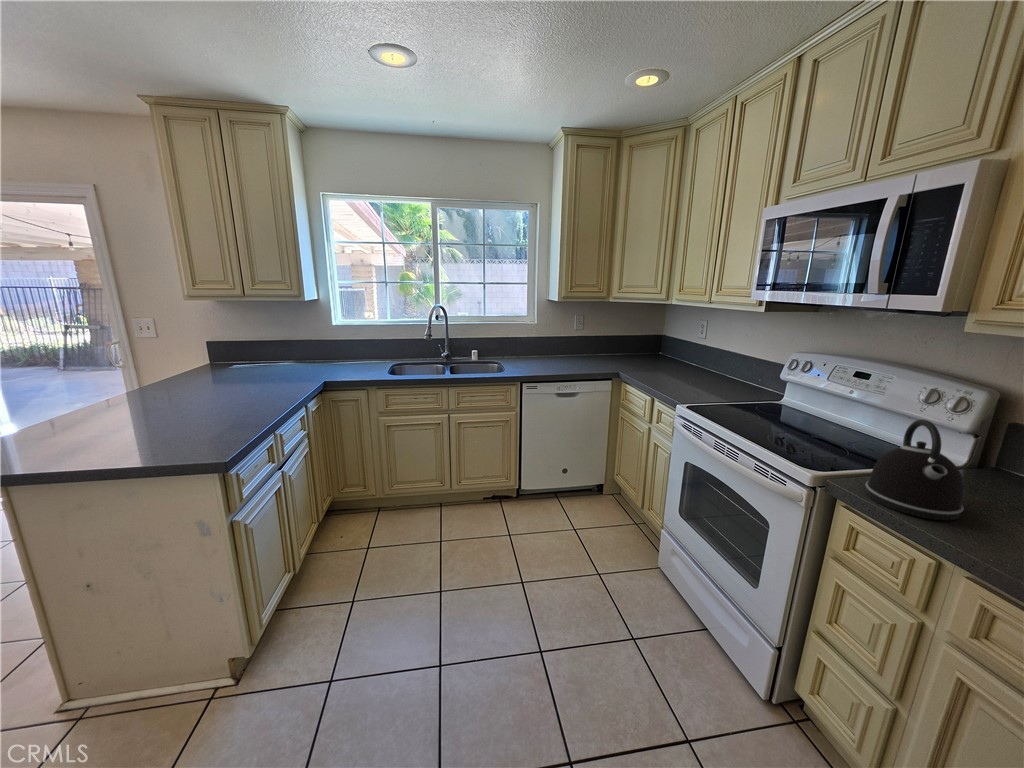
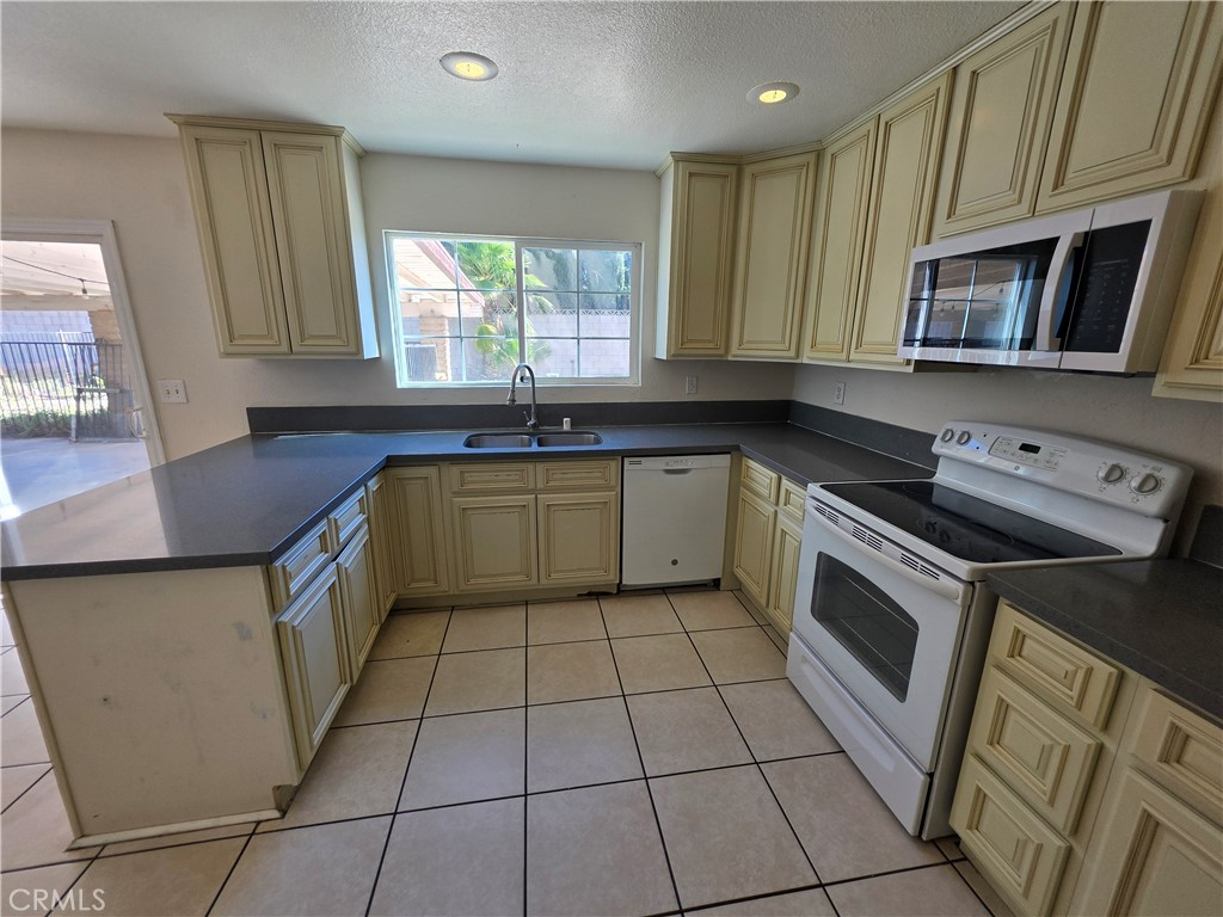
- kettle (919, 462)
